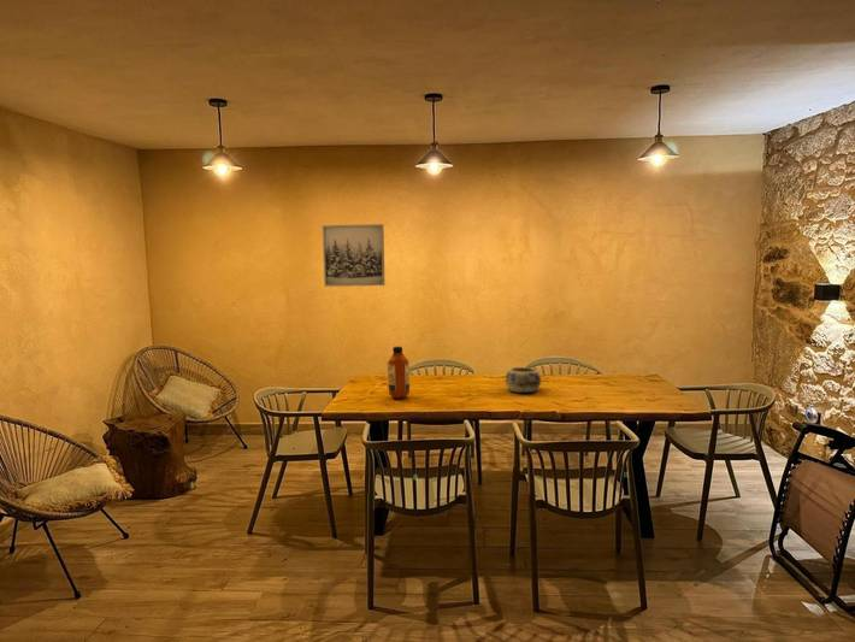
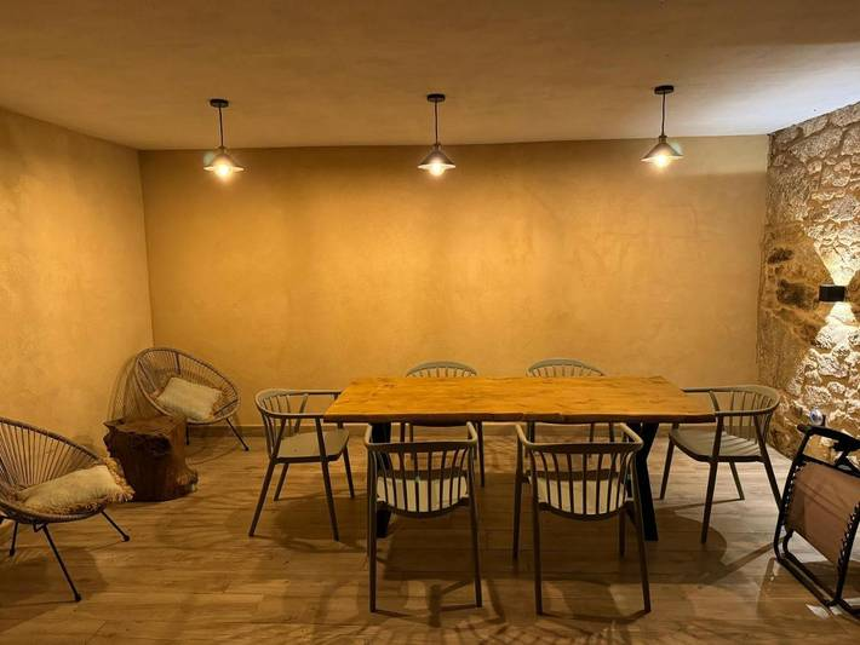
- decorative bowl (523, 379)
- bottle (399, 372)
- wall art (353, 255)
